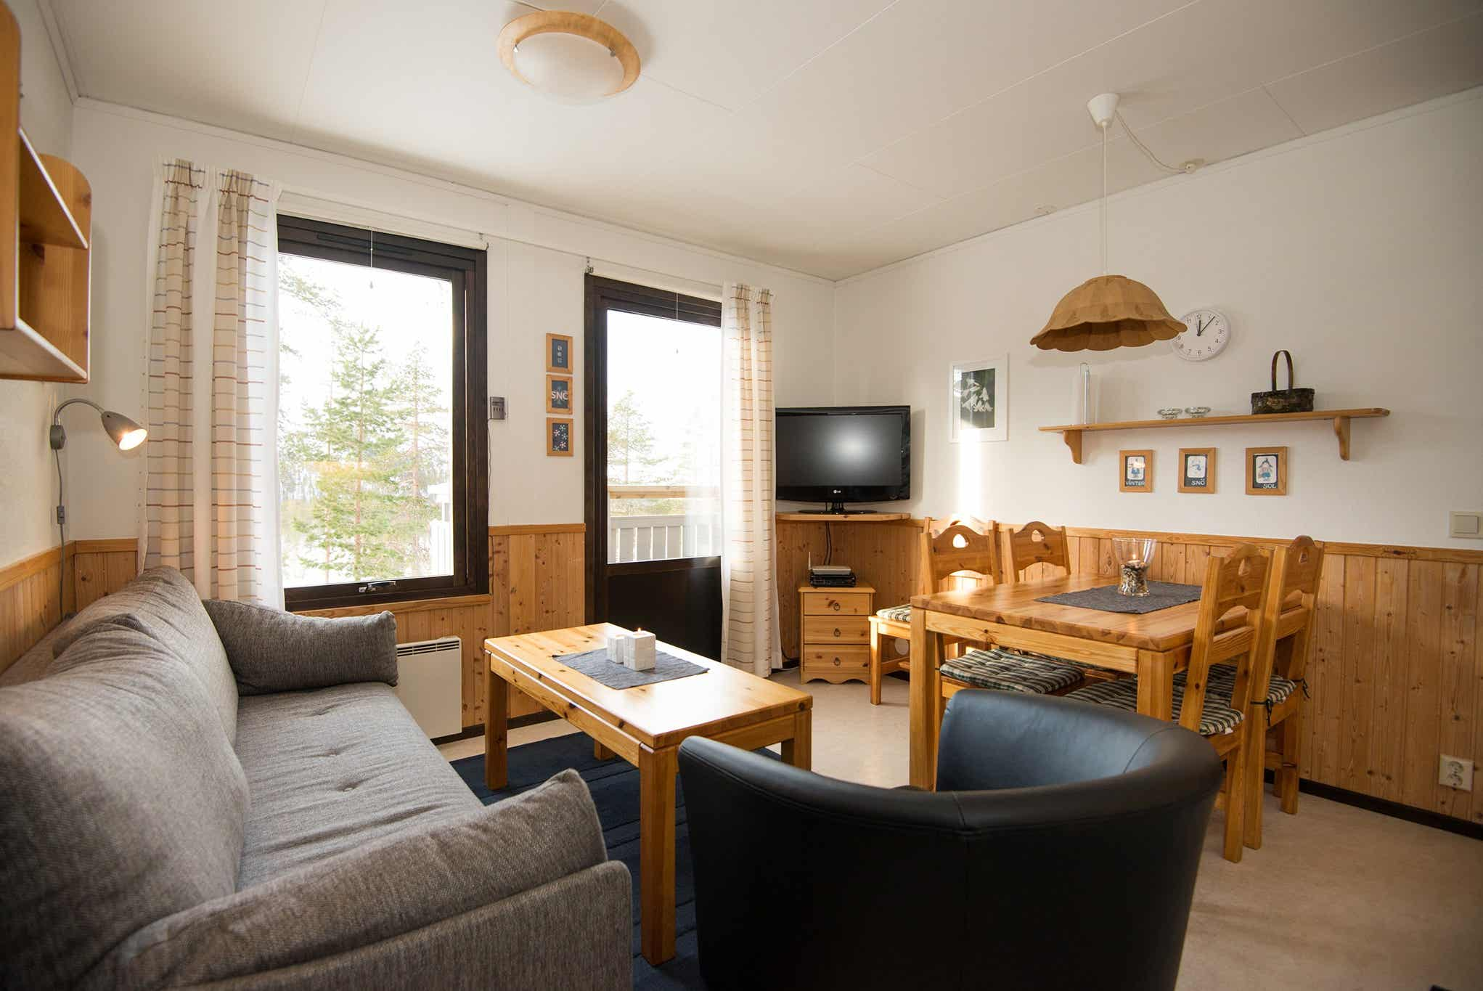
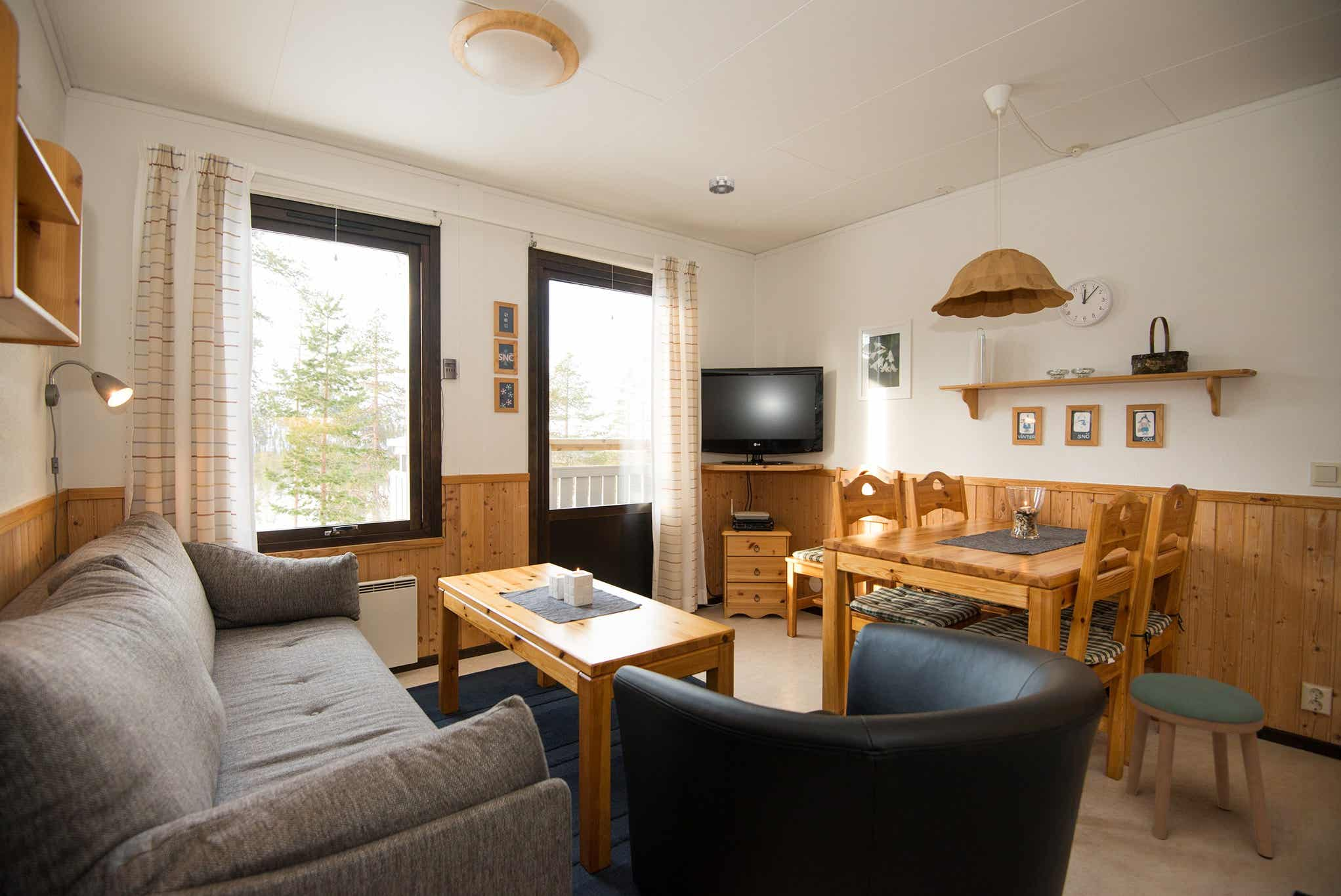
+ smoke detector (721, 184)
+ stool (1174, 750)
